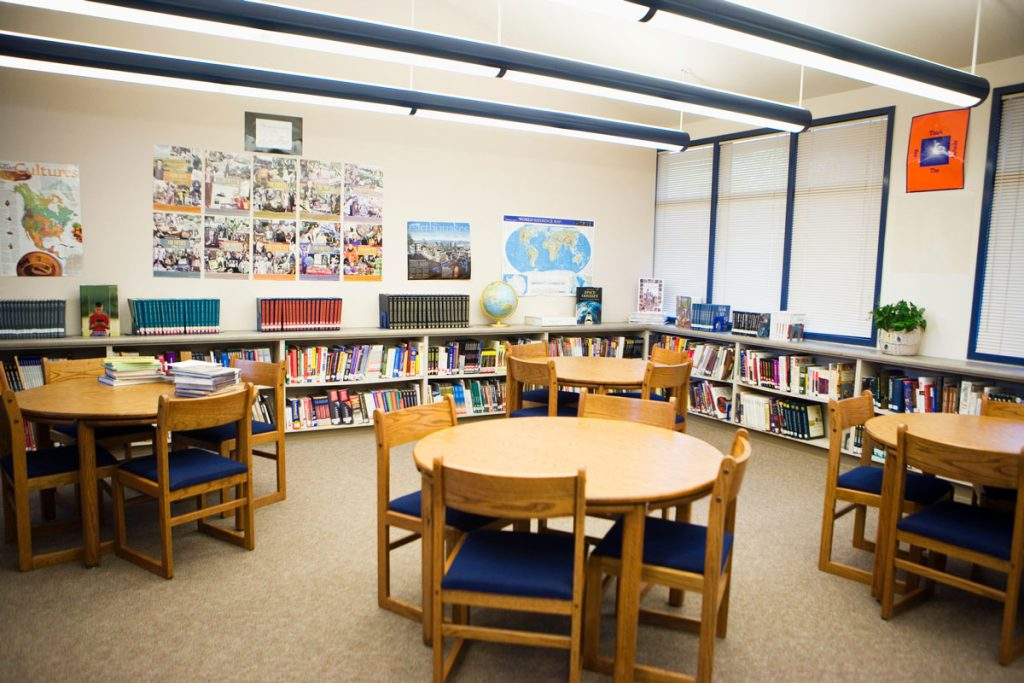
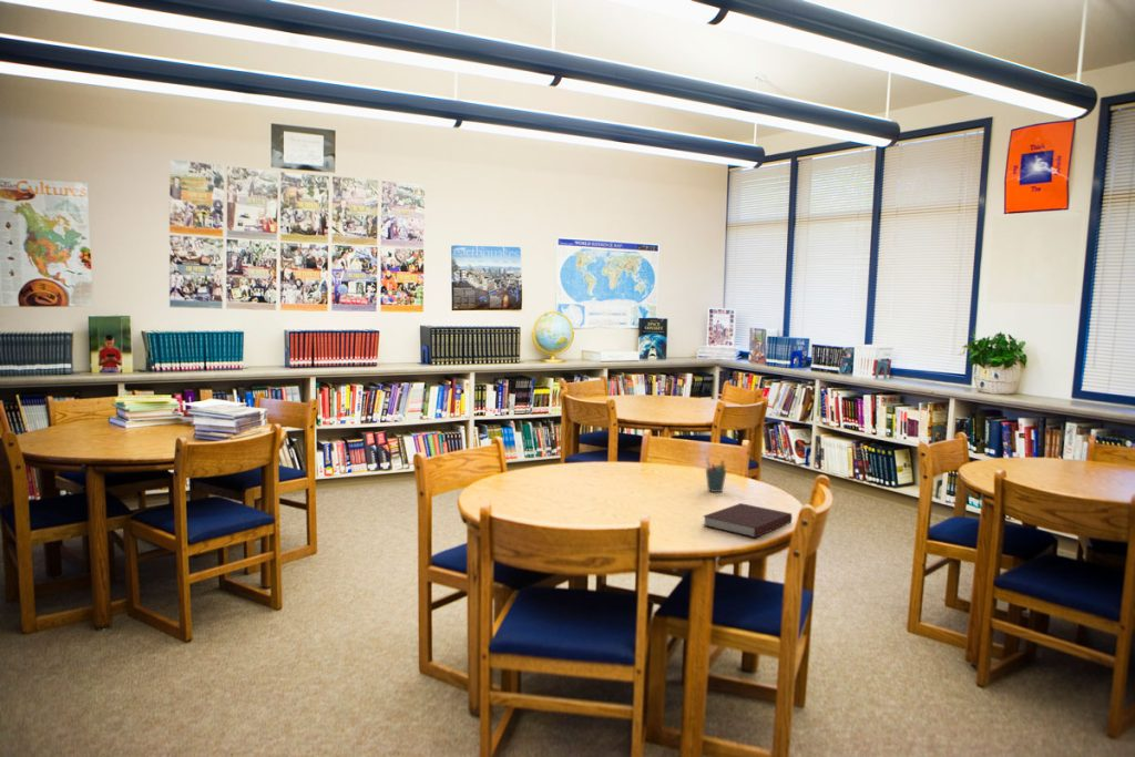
+ notebook (747, 519)
+ pen holder (716, 474)
